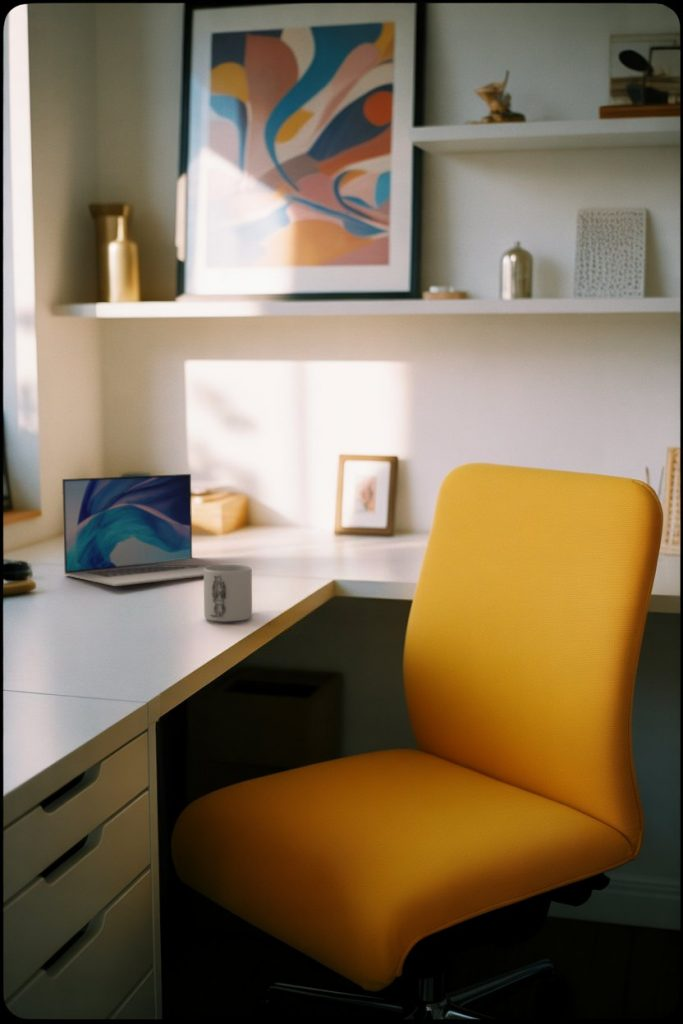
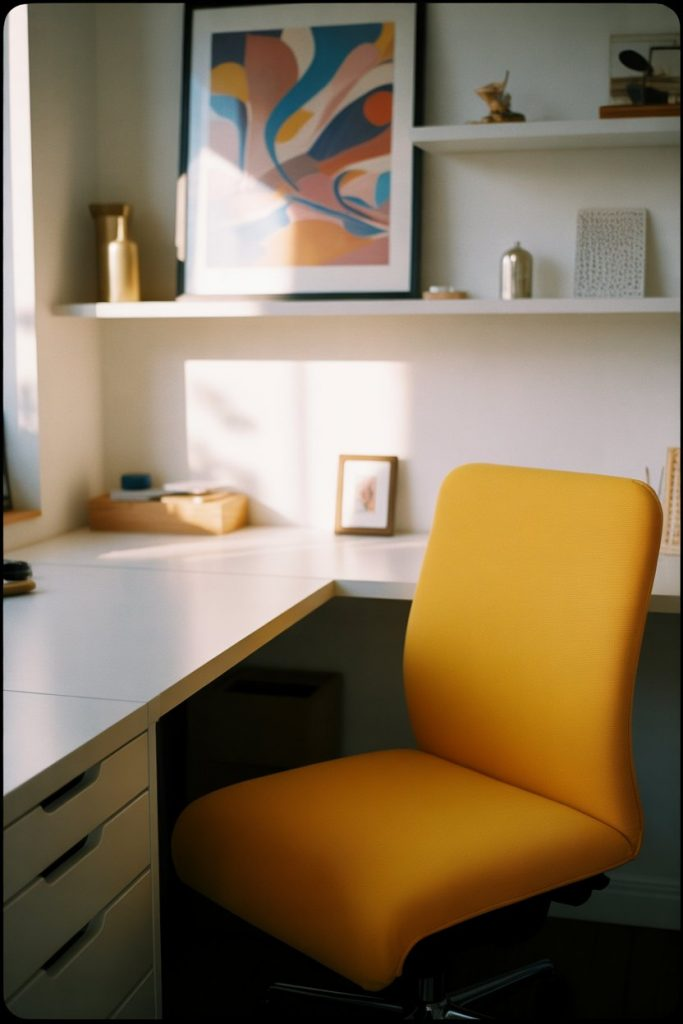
- laptop (155, 525)
- mug (230, 591)
